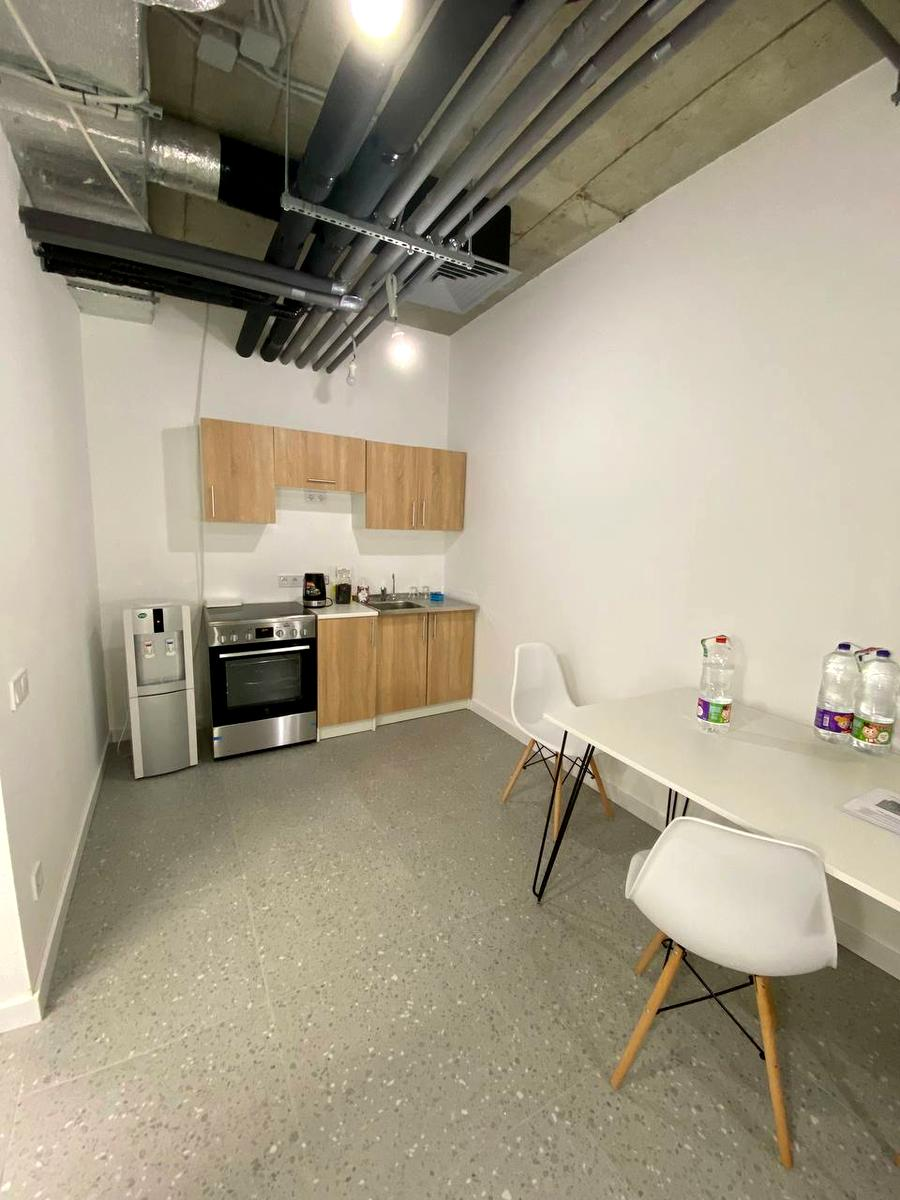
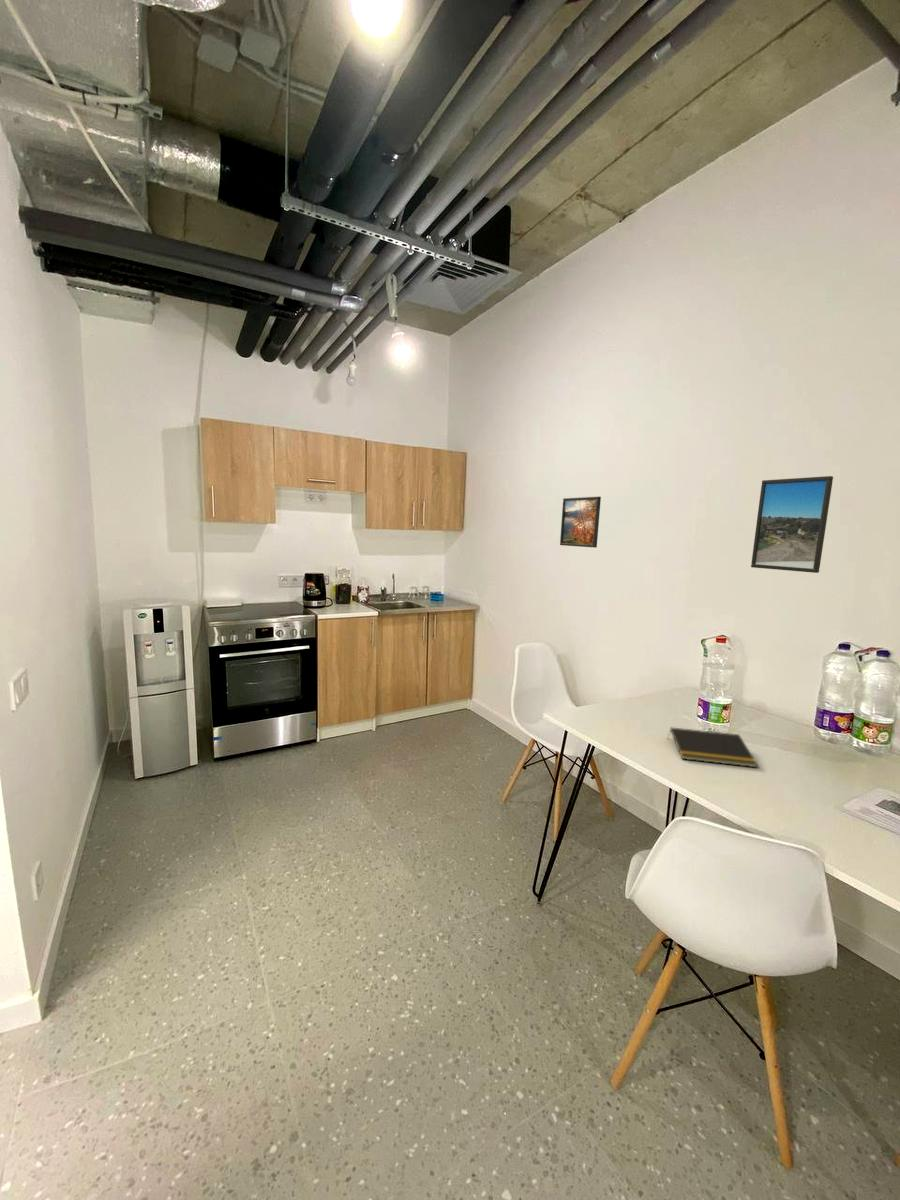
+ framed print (789, 524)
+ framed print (579, 522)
+ notepad (711, 746)
